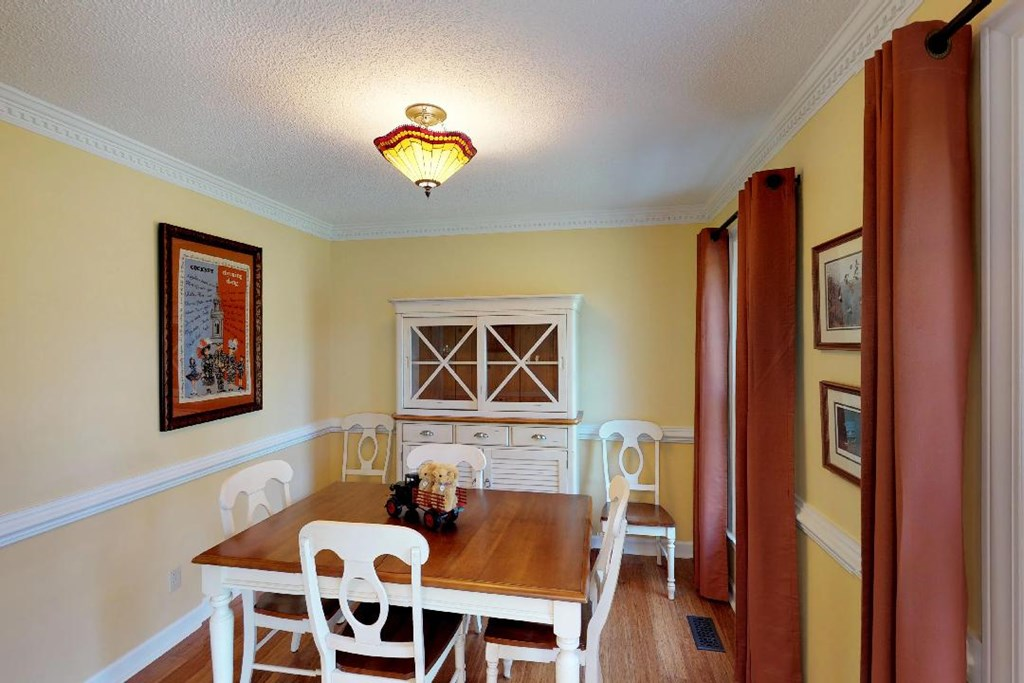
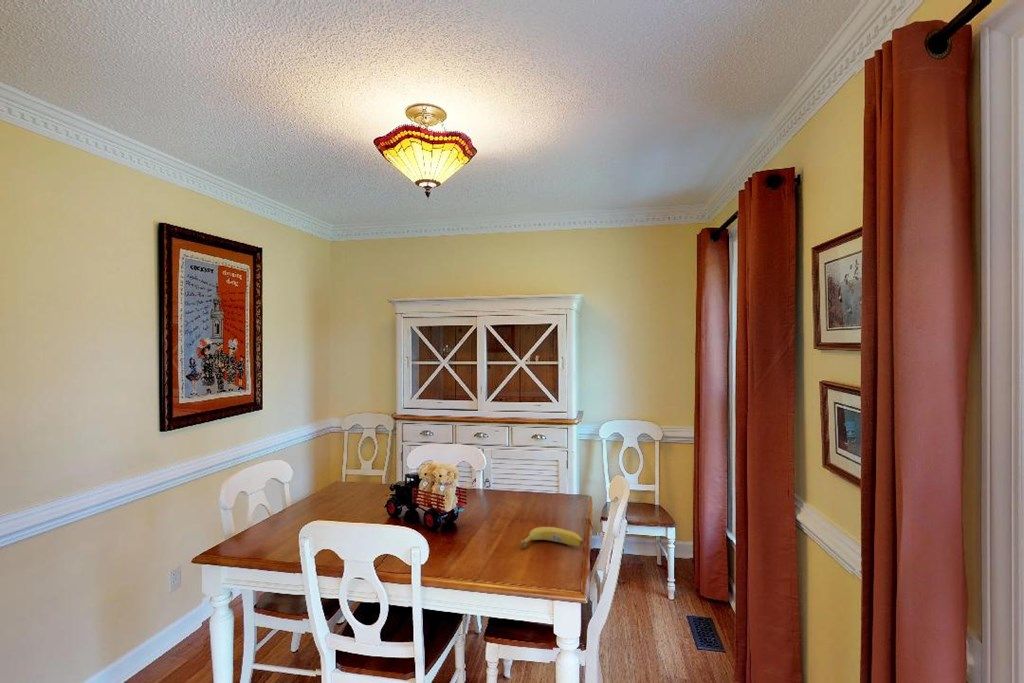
+ fruit (548, 539)
